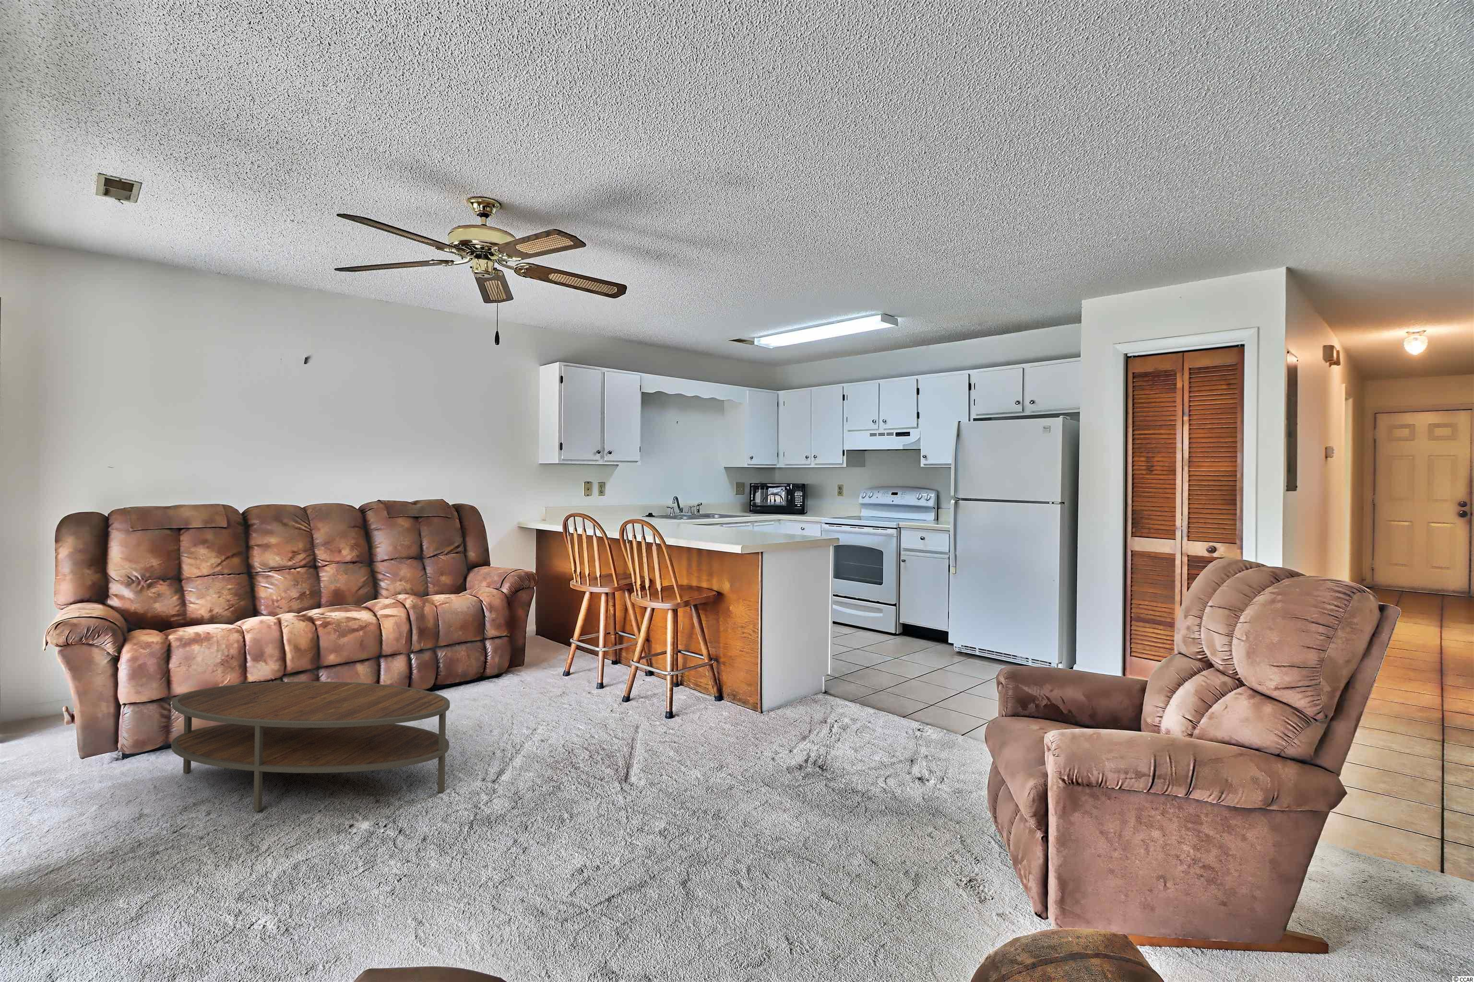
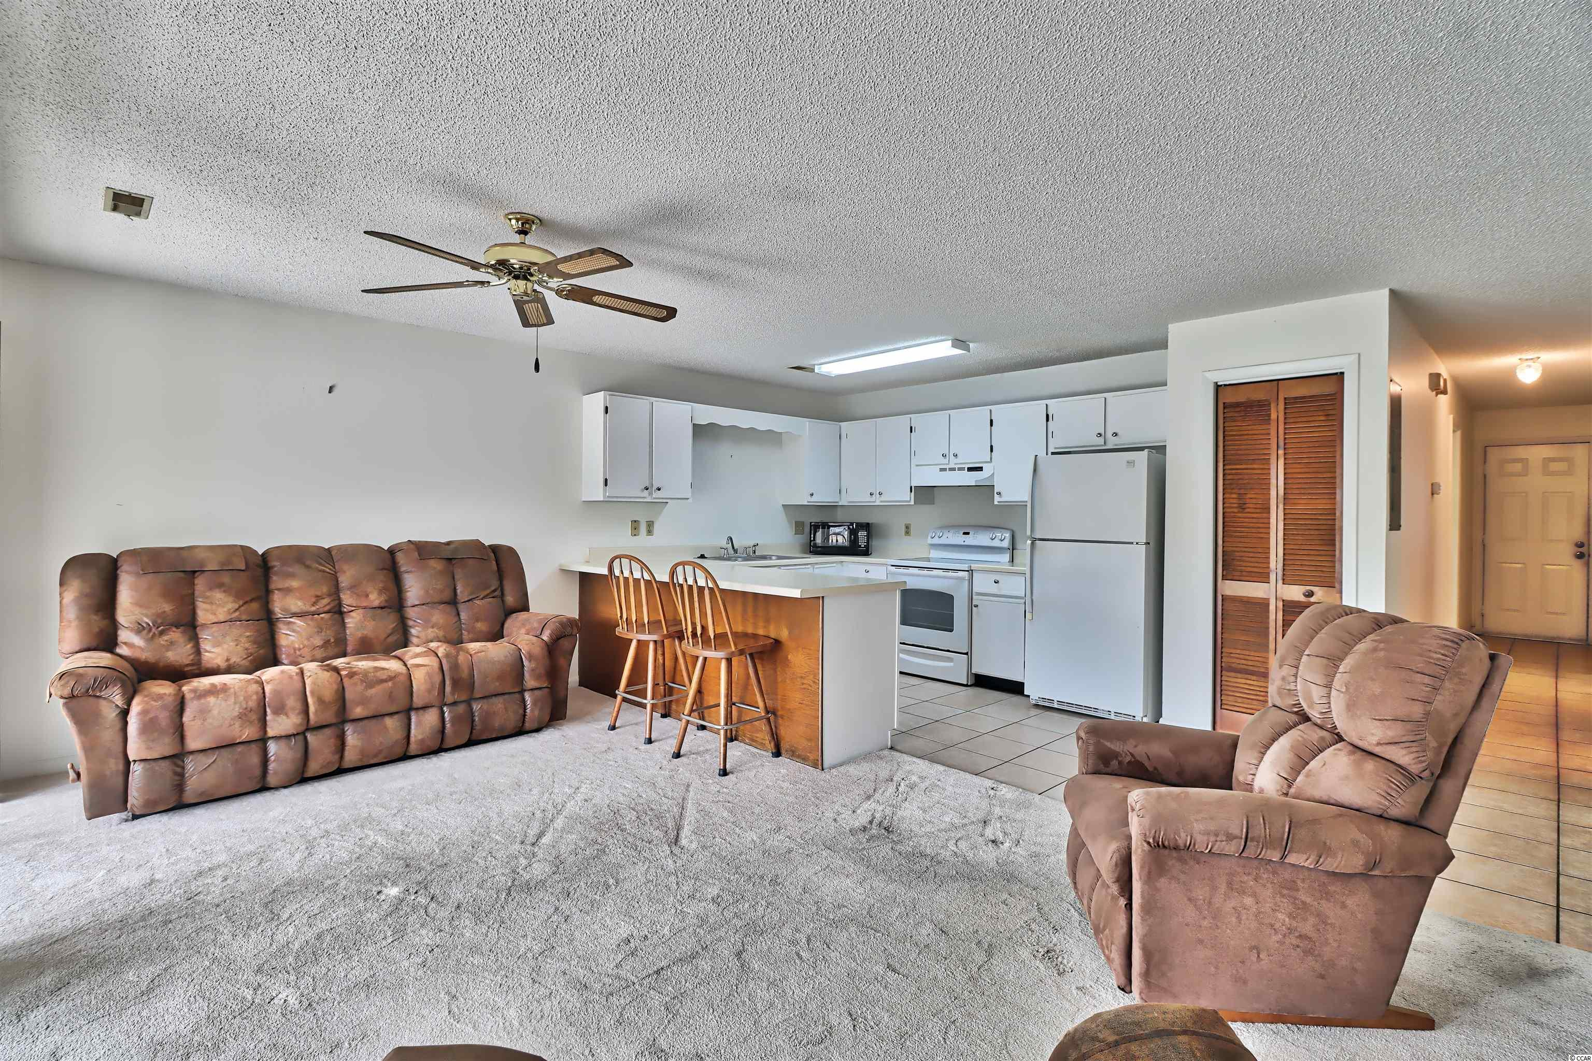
- coffee table (311, 741)
